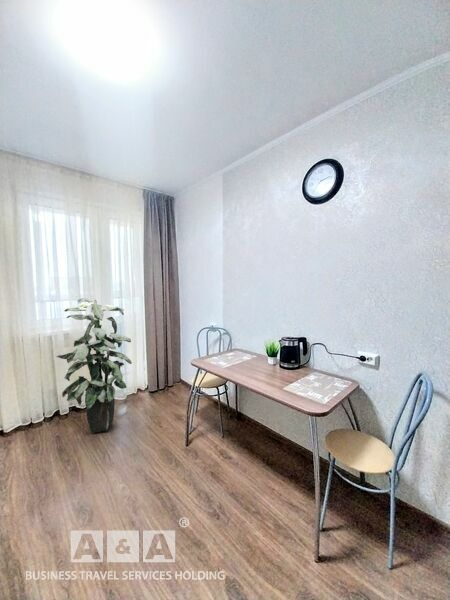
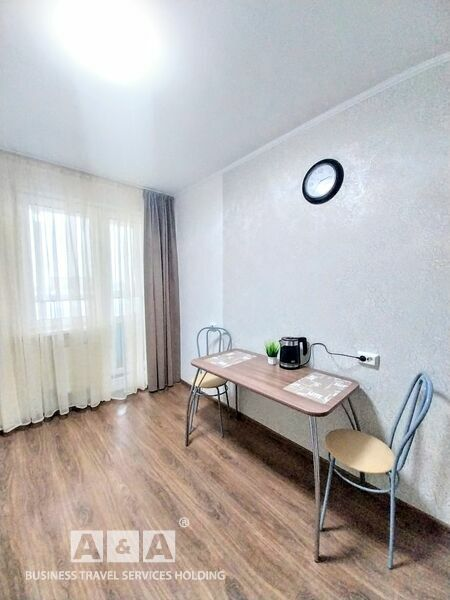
- indoor plant (95, 363)
